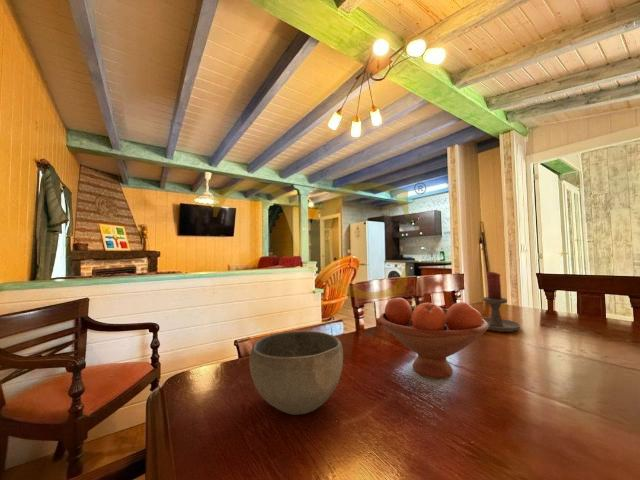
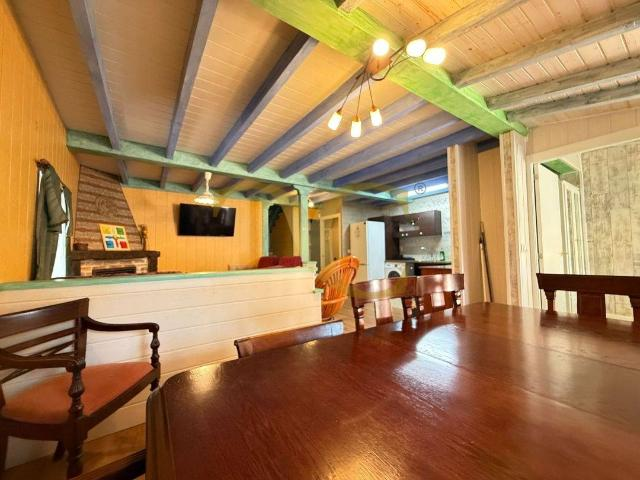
- candle holder (490, 299)
- bowl (297, 371)
- fruit bowl (430, 334)
